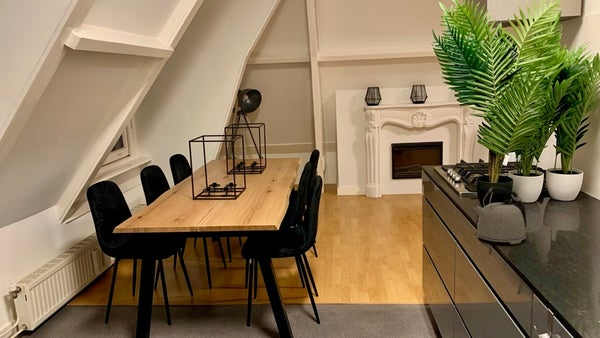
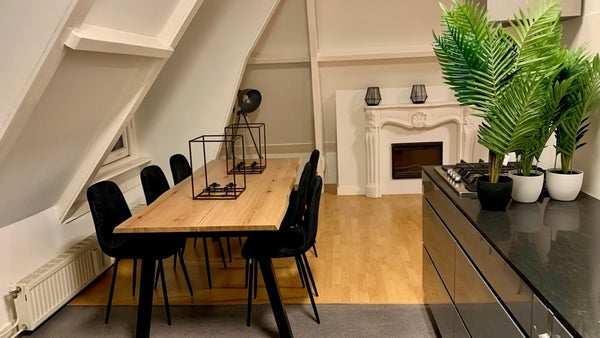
- kettle (499, 212)
